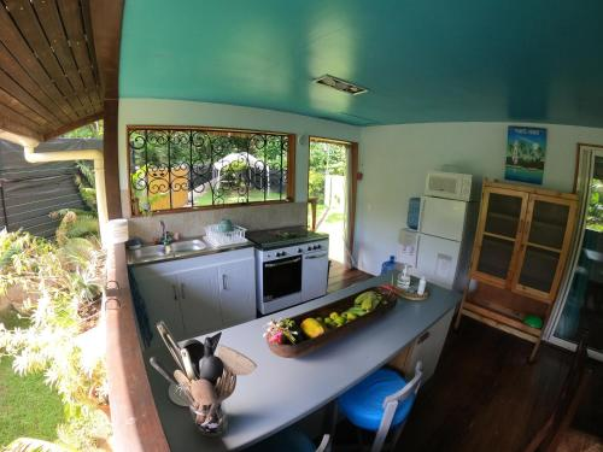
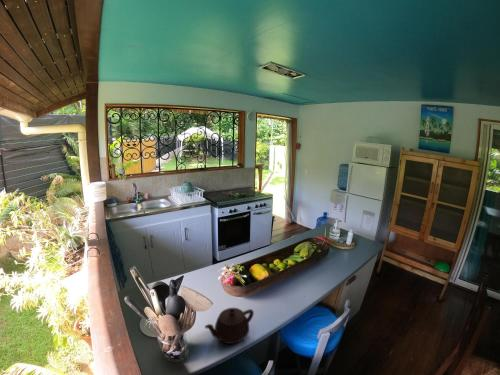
+ teapot (230, 323)
